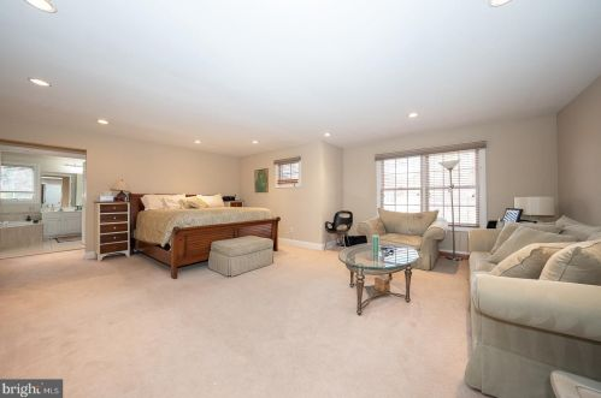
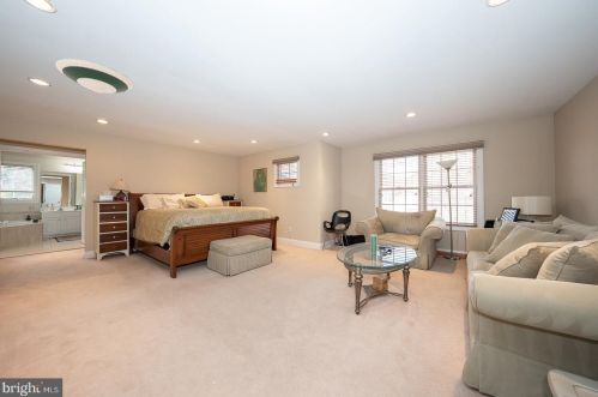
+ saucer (97, 83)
